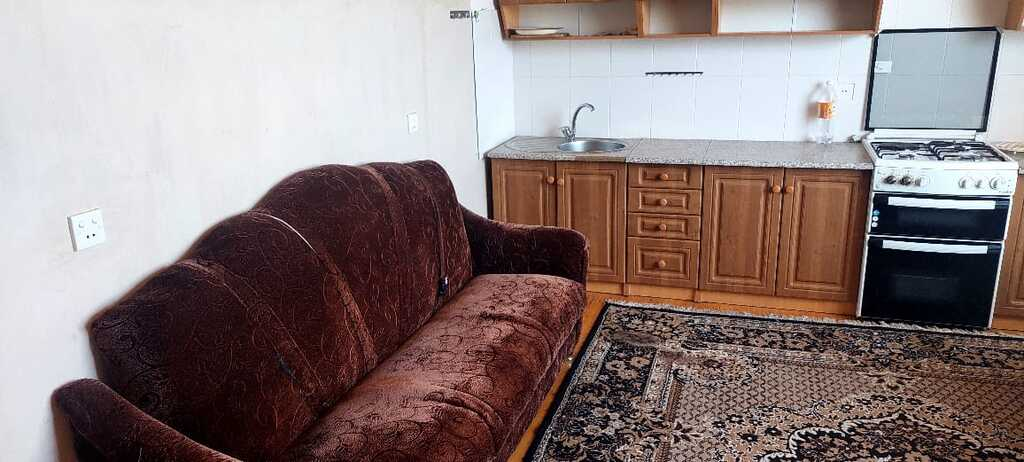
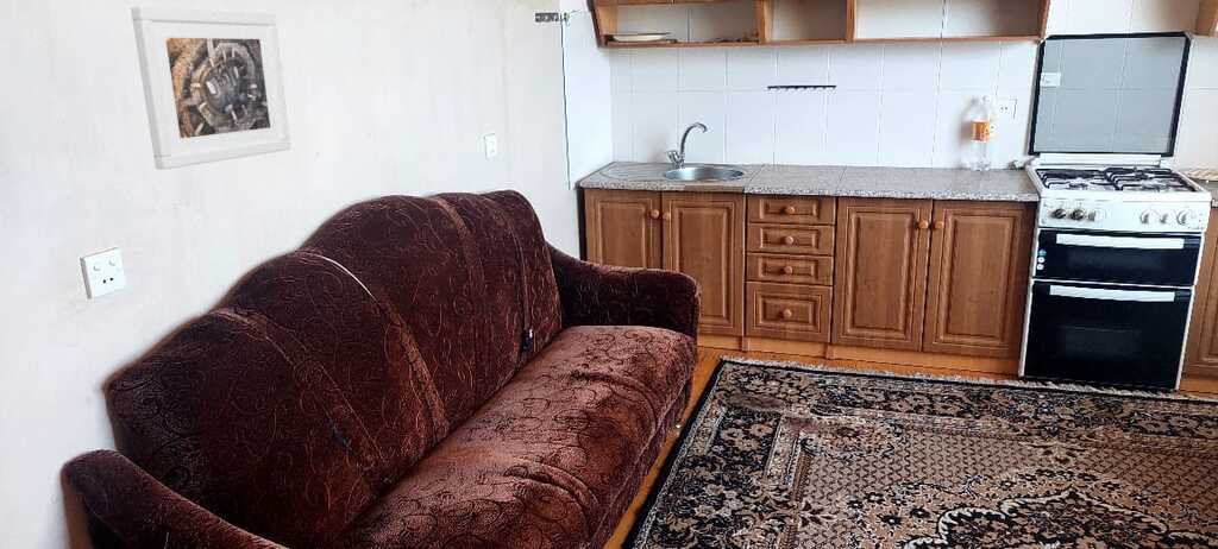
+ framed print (219, 86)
